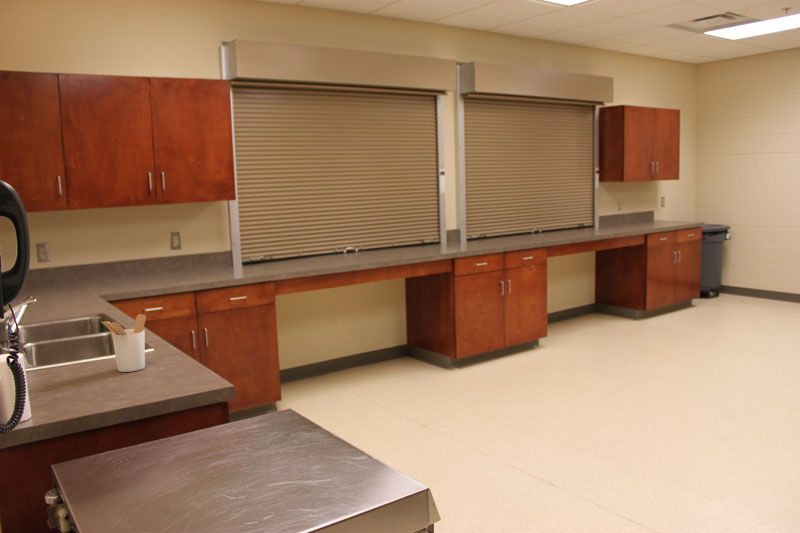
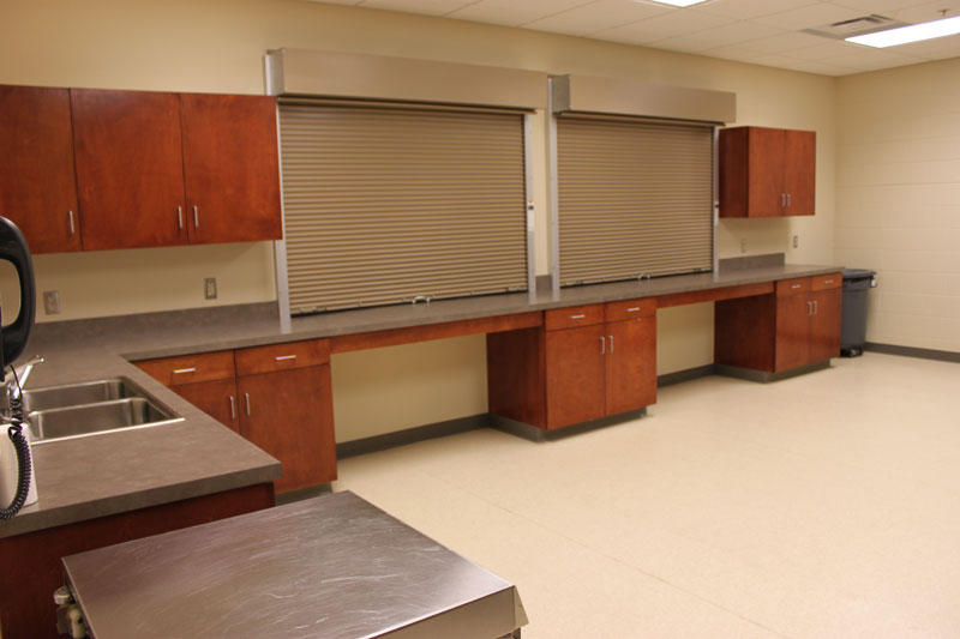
- utensil holder (124, 342)
